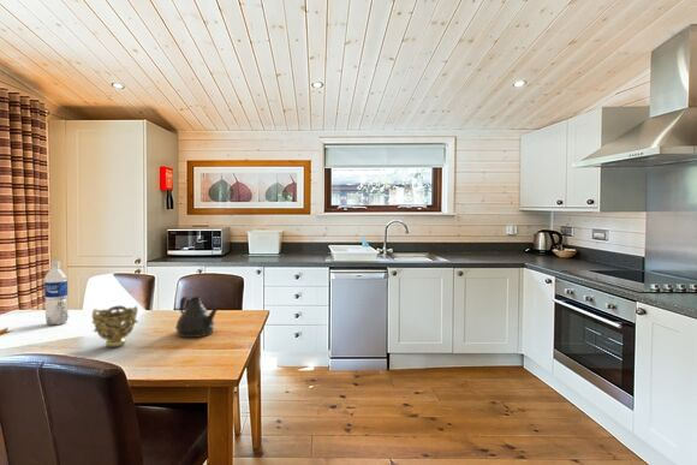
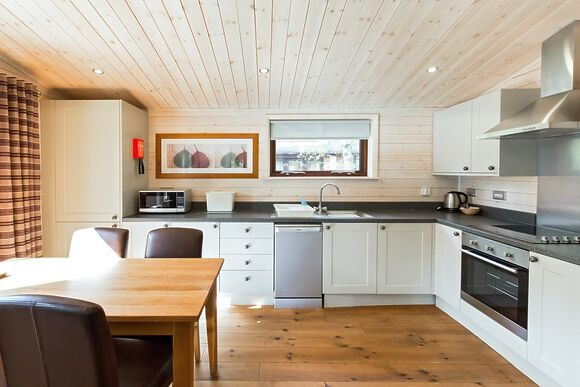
- decorative bowl (115, 327)
- water bottle (55, 292)
- teapot (199, 316)
